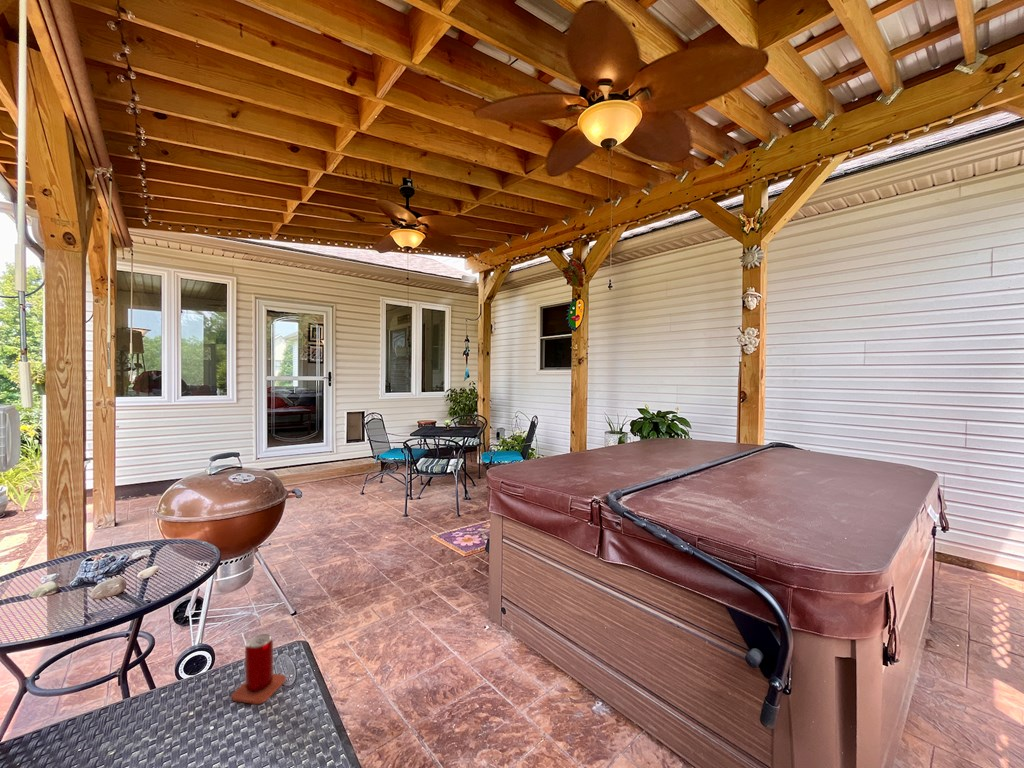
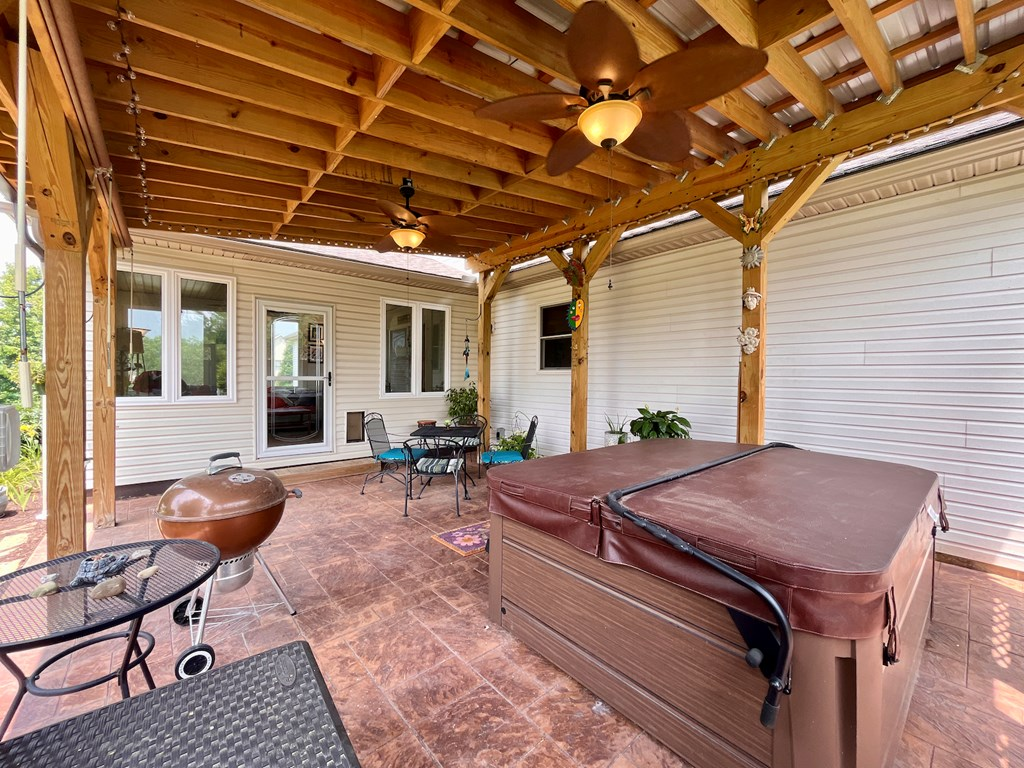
- beer can (259, 664)
